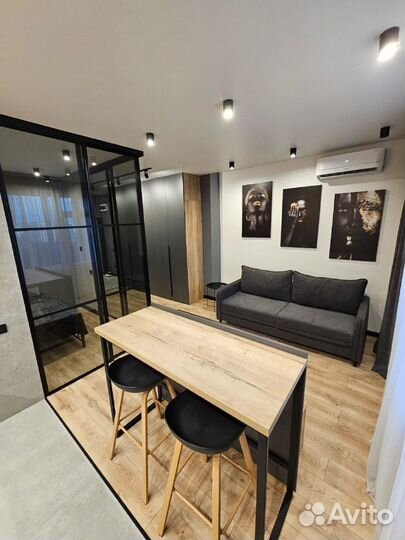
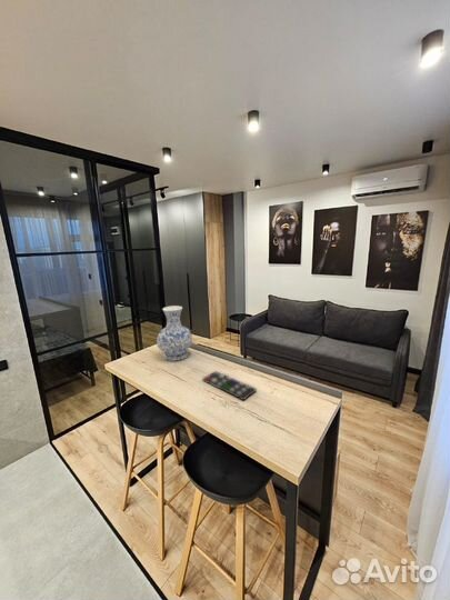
+ vase (173, 331)
+ remote control (228, 383)
